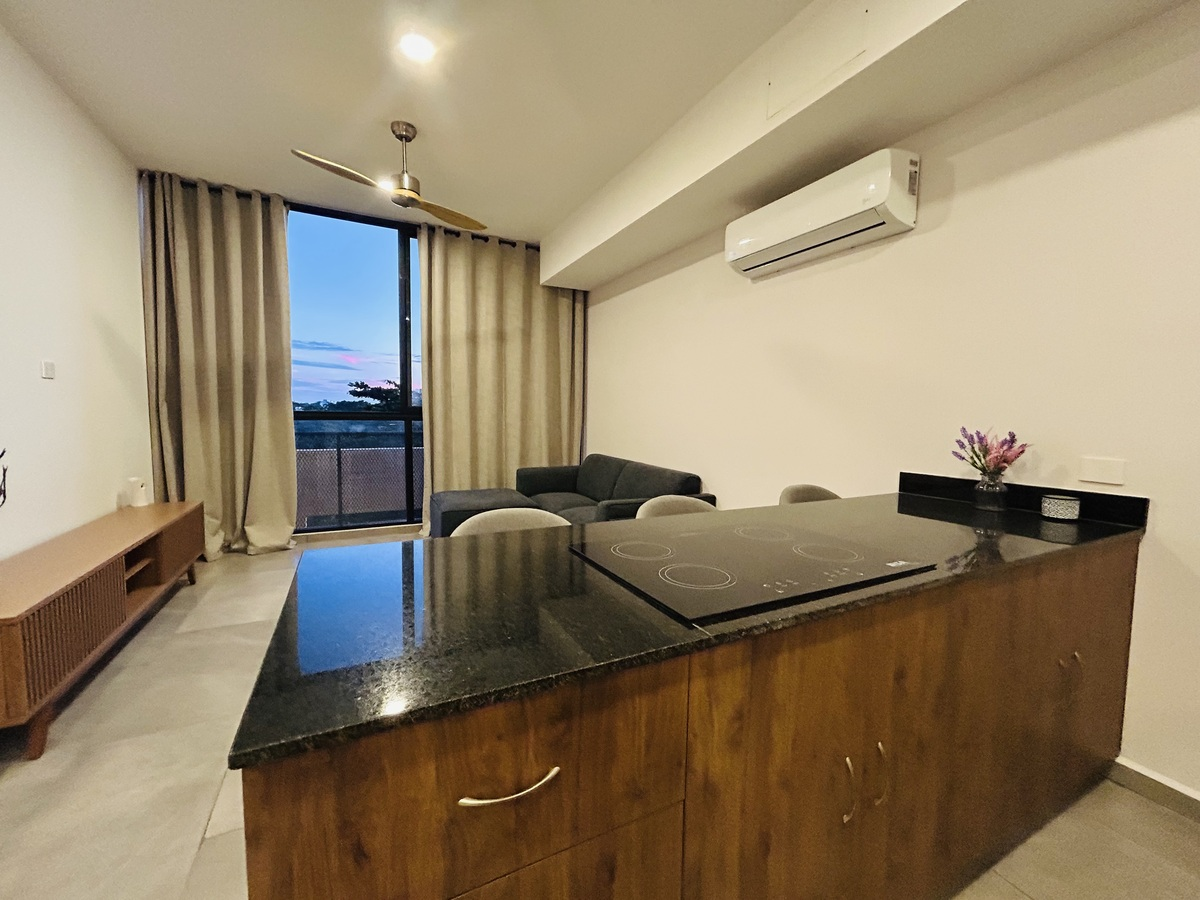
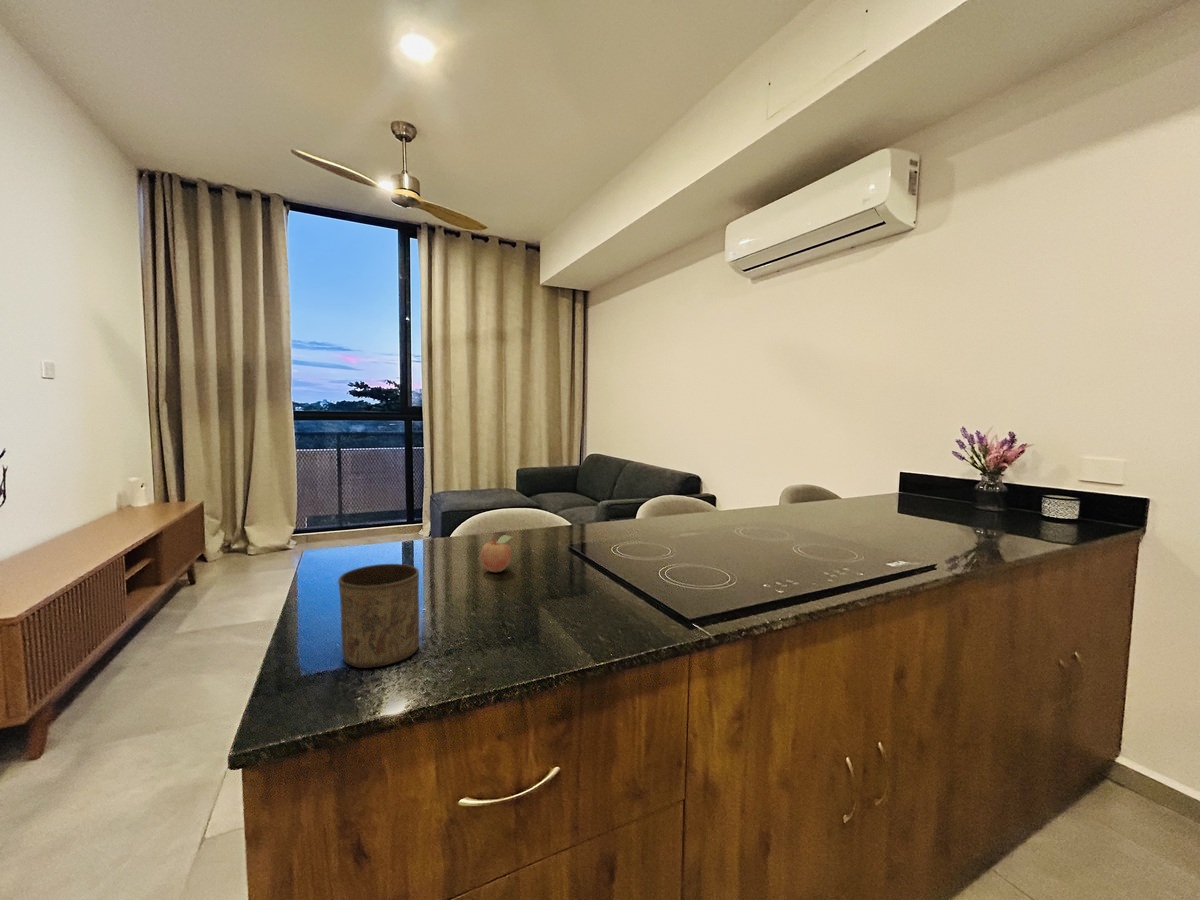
+ cup (380, 613)
+ fruit (496, 553)
